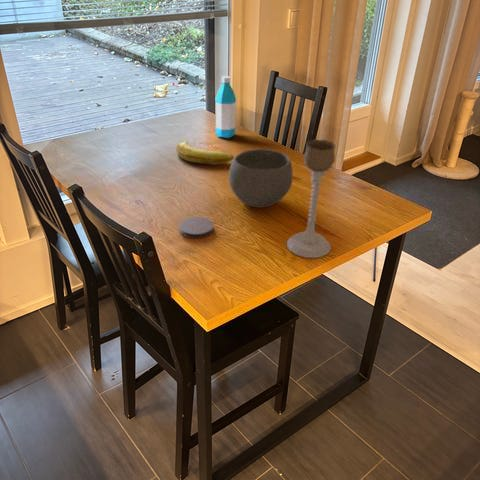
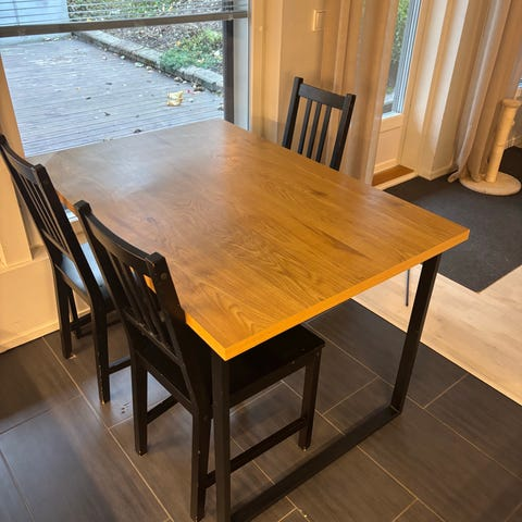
- candle holder (314, 198)
- water bottle (225, 107)
- bowl (260, 180)
- banana (201, 151)
- coaster (196, 227)
